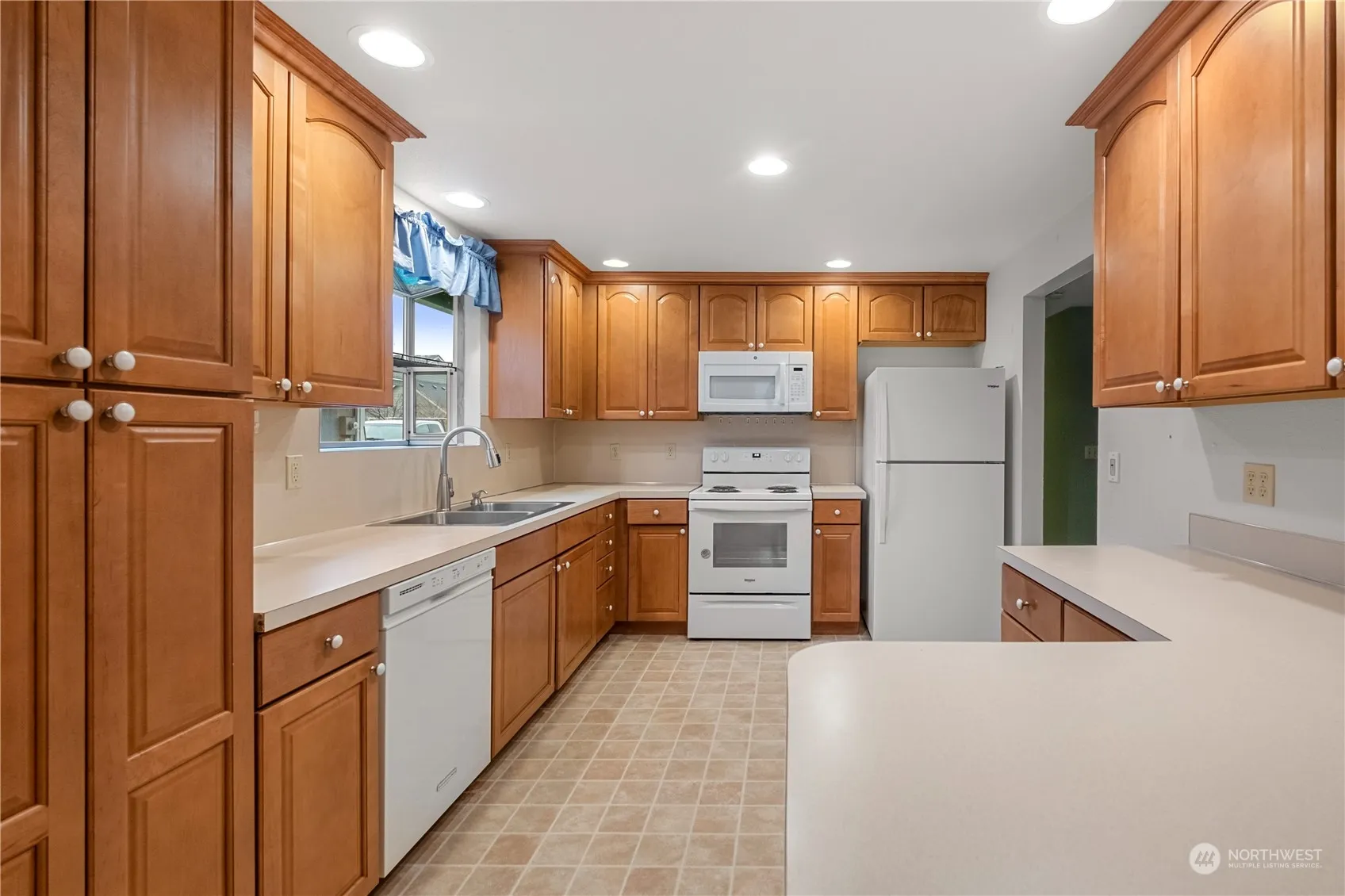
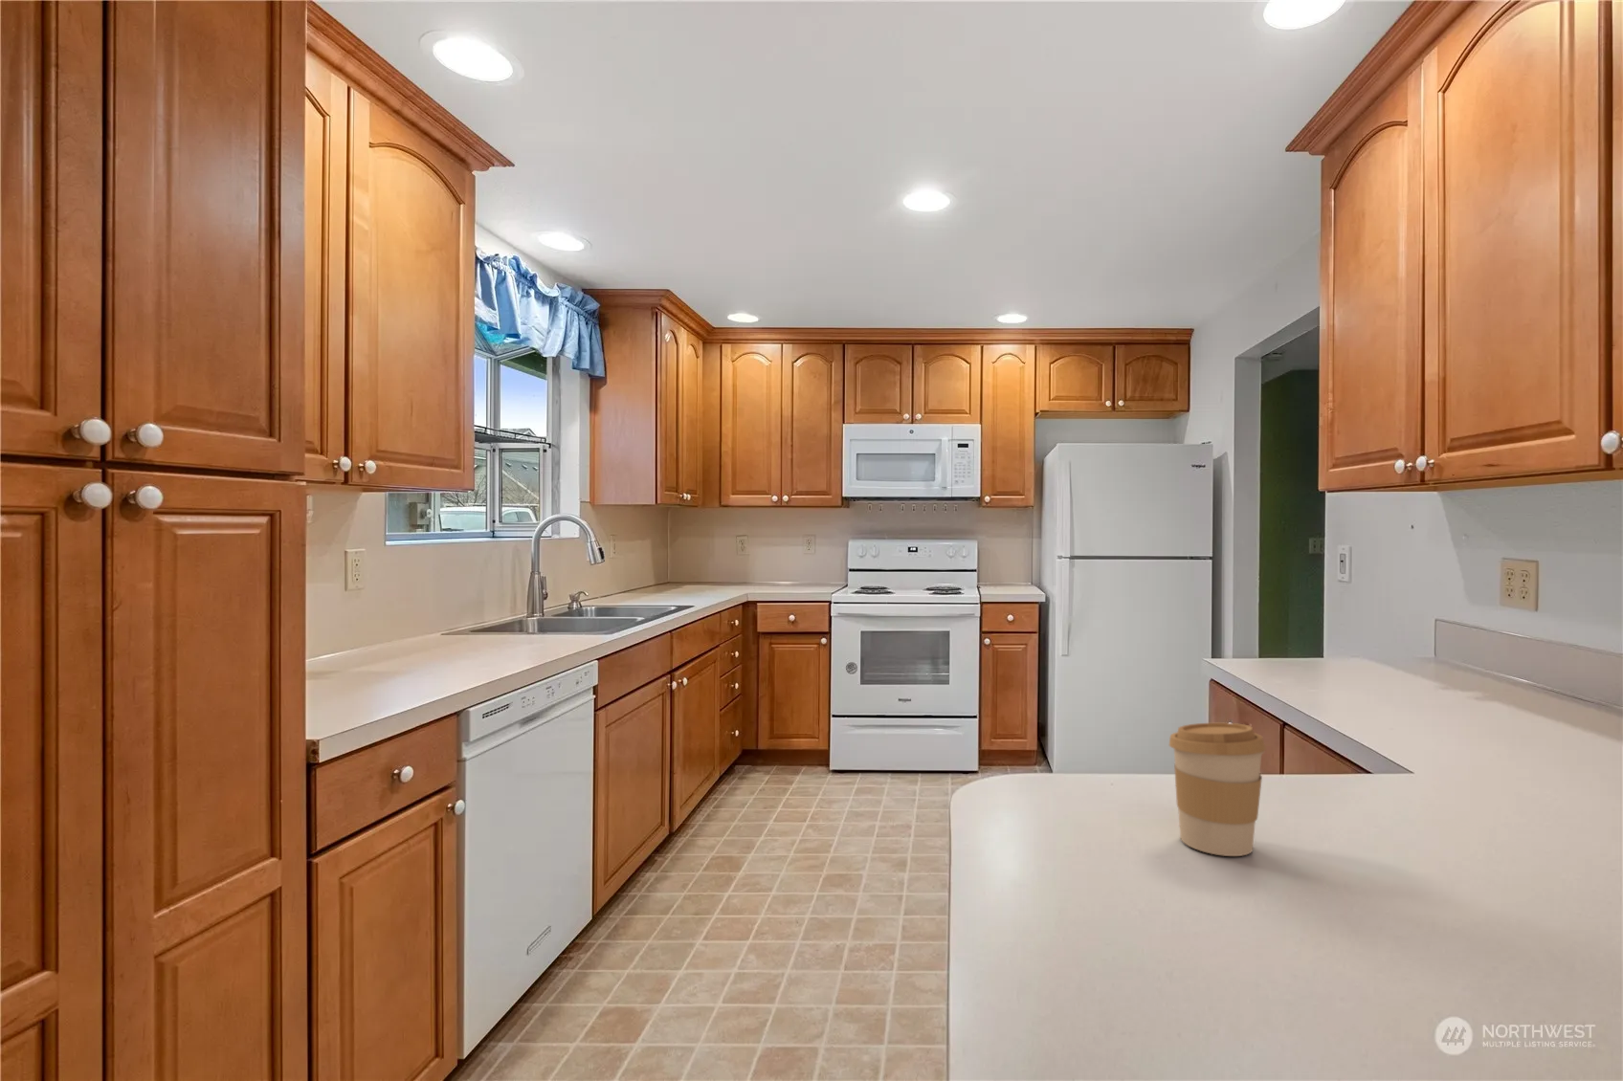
+ coffee cup (1215, 783)
